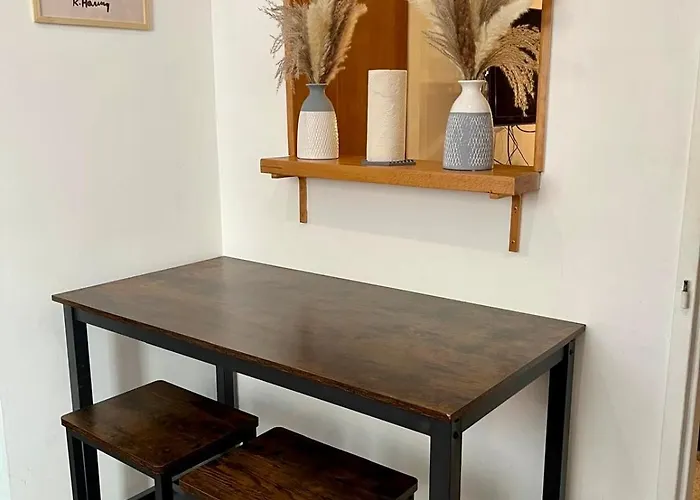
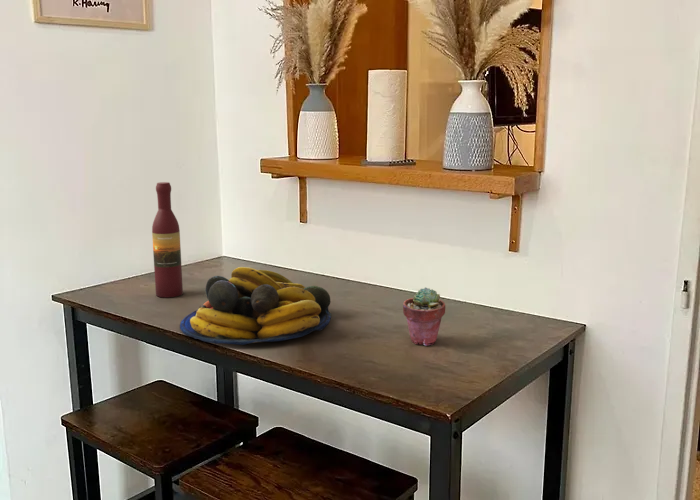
+ wine bottle (166, 239)
+ fruit bowl (255, 296)
+ potted succulent (424, 314)
